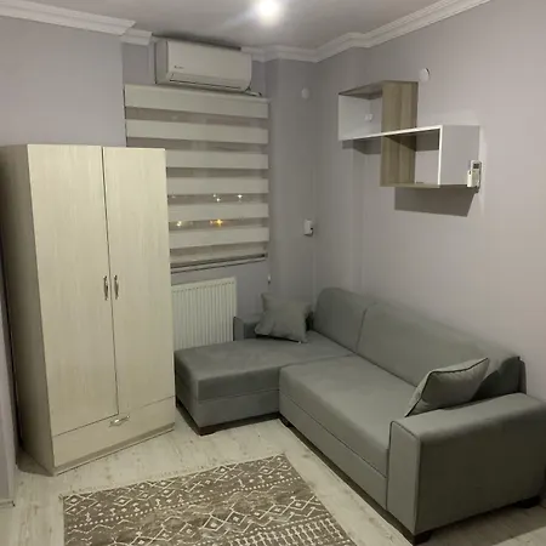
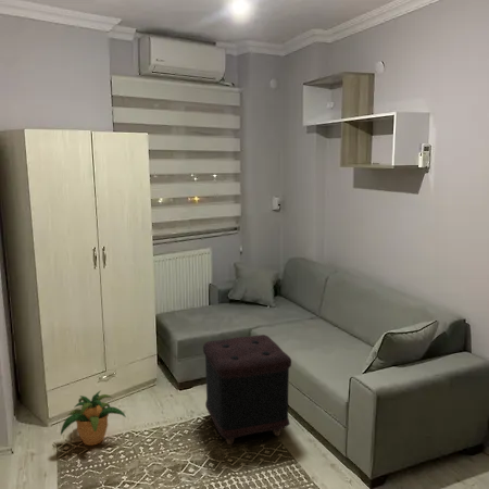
+ ottoman (246, 387)
+ potted plant (96, 417)
